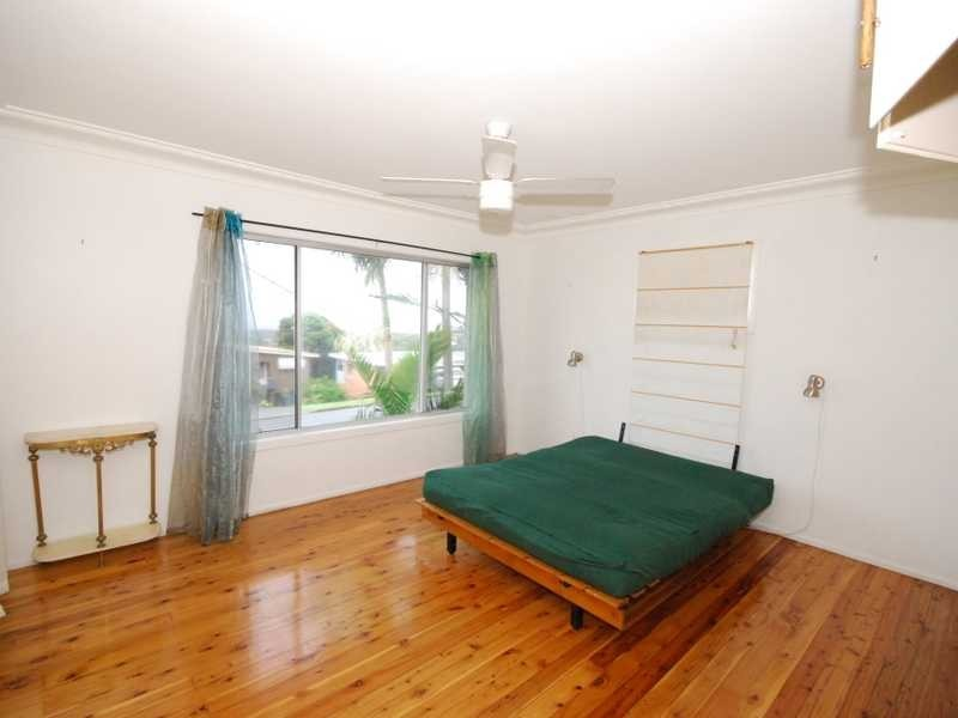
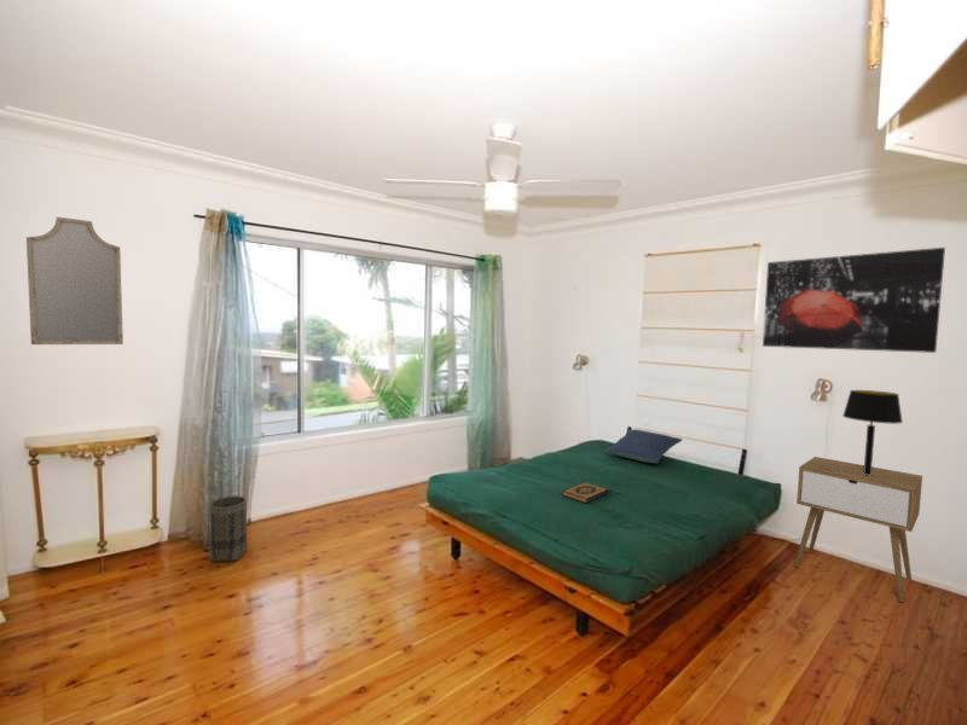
+ home mirror (76, 282)
+ pillow (642, 445)
+ hardback book (585, 492)
+ table lamp (870, 433)
+ wall art (842, 302)
+ nightstand (855, 517)
+ basket (228, 528)
